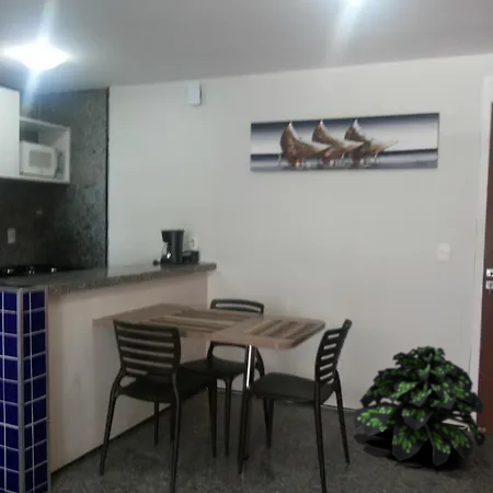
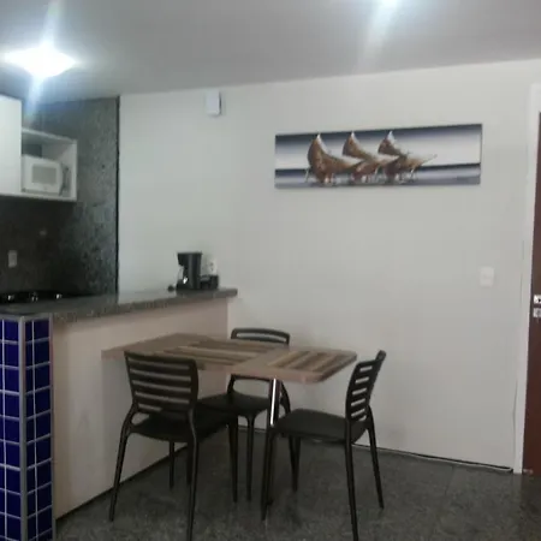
- potted plant (419, 394)
